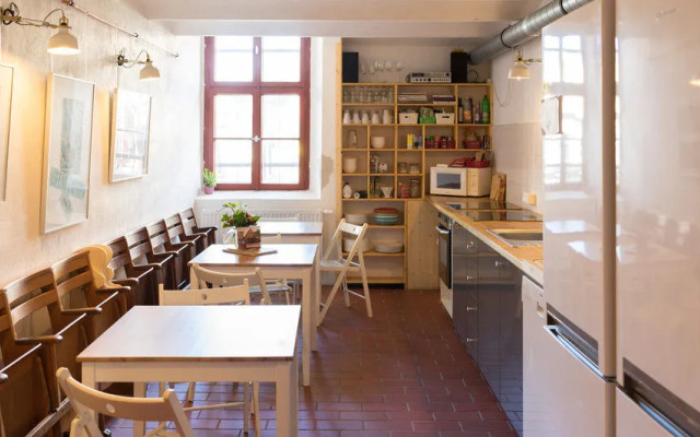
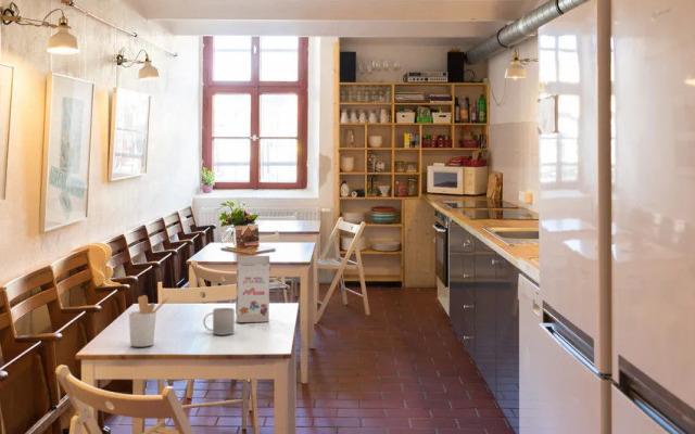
+ mug (218, 321)
+ gift box (252, 288)
+ utensil holder (149, 320)
